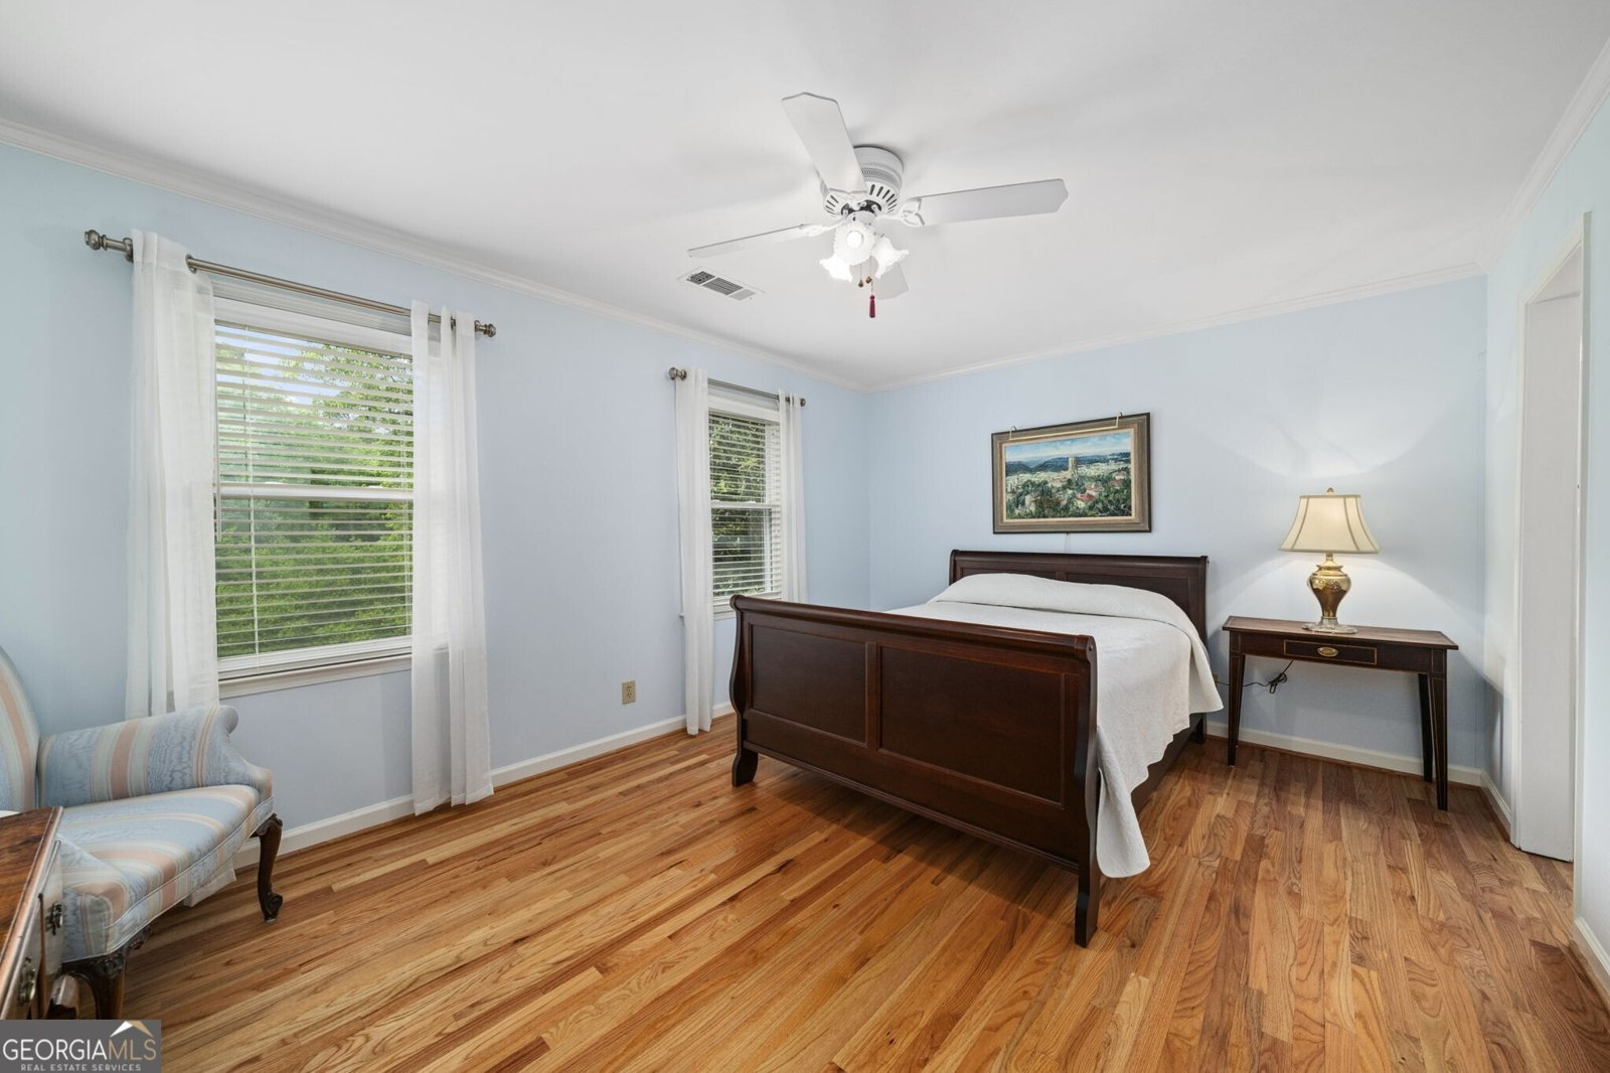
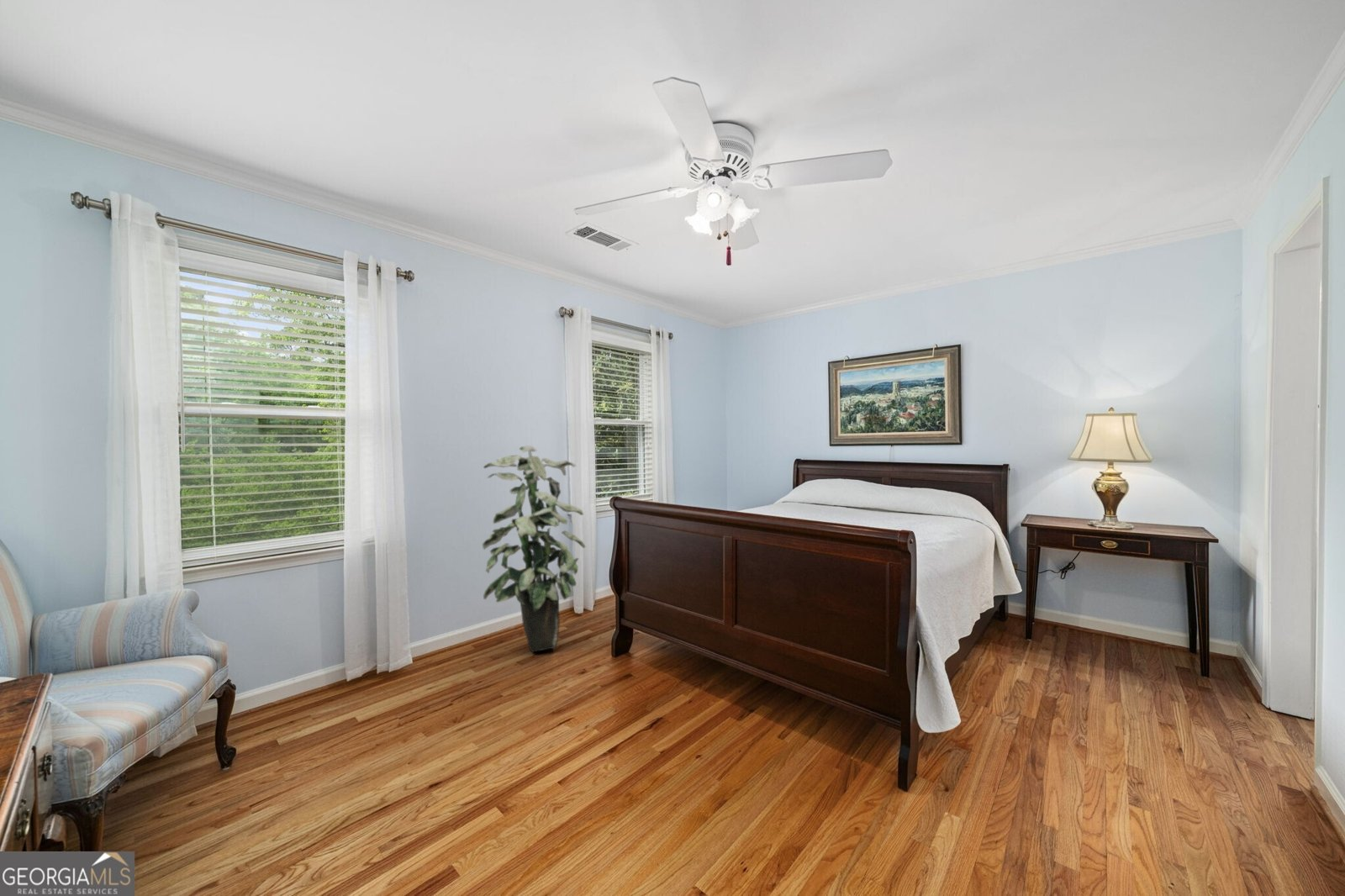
+ indoor plant (532, 546)
